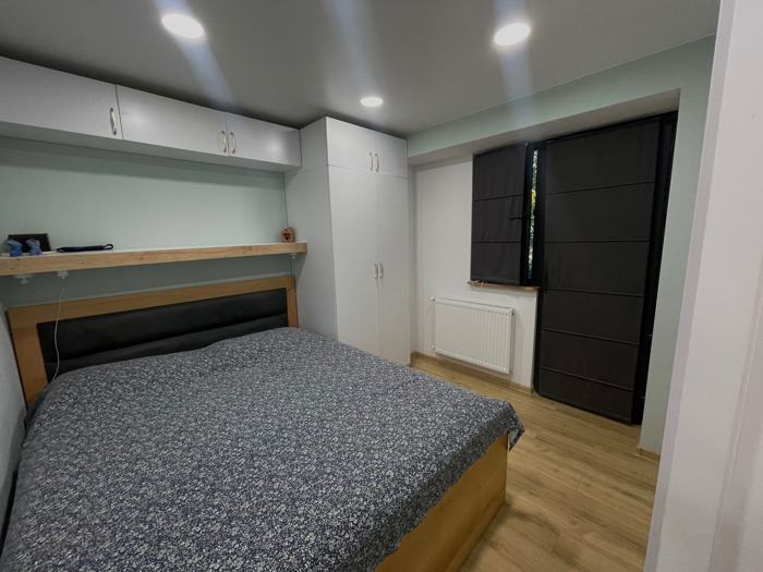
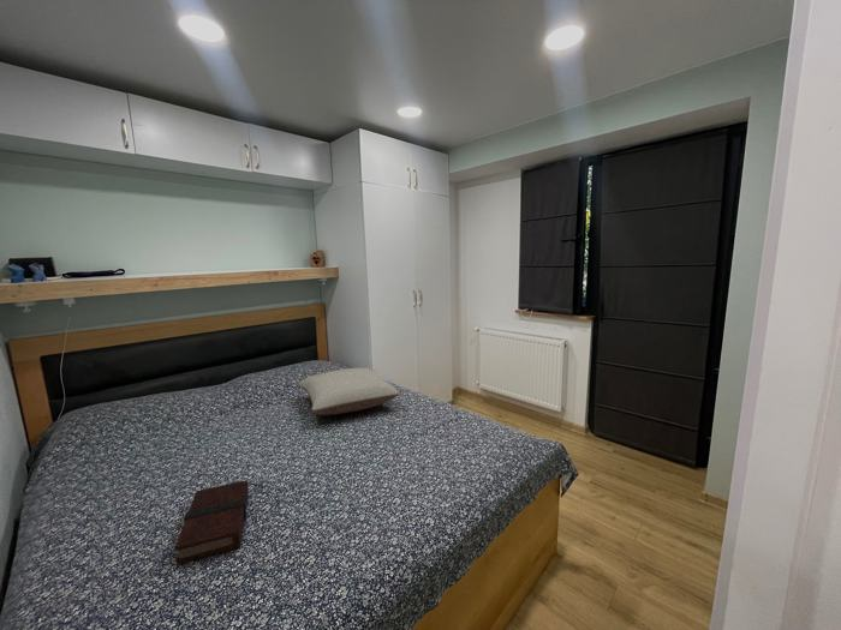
+ book (215, 516)
+ pillow (346, 389)
